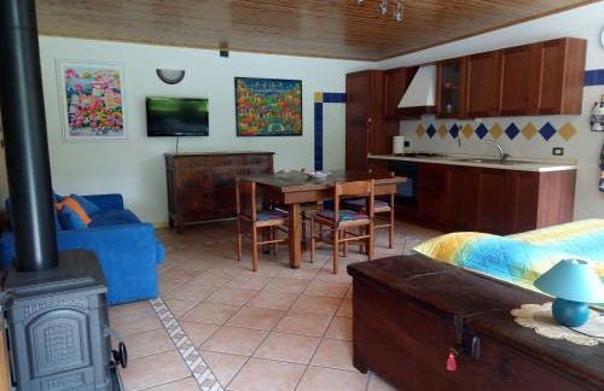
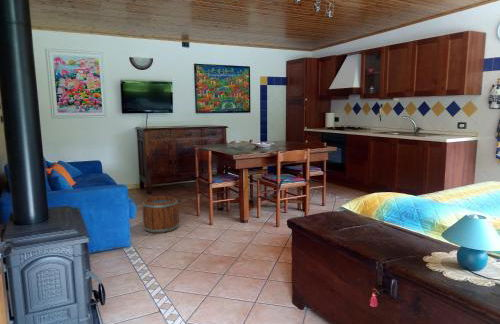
+ bucket (160, 214)
